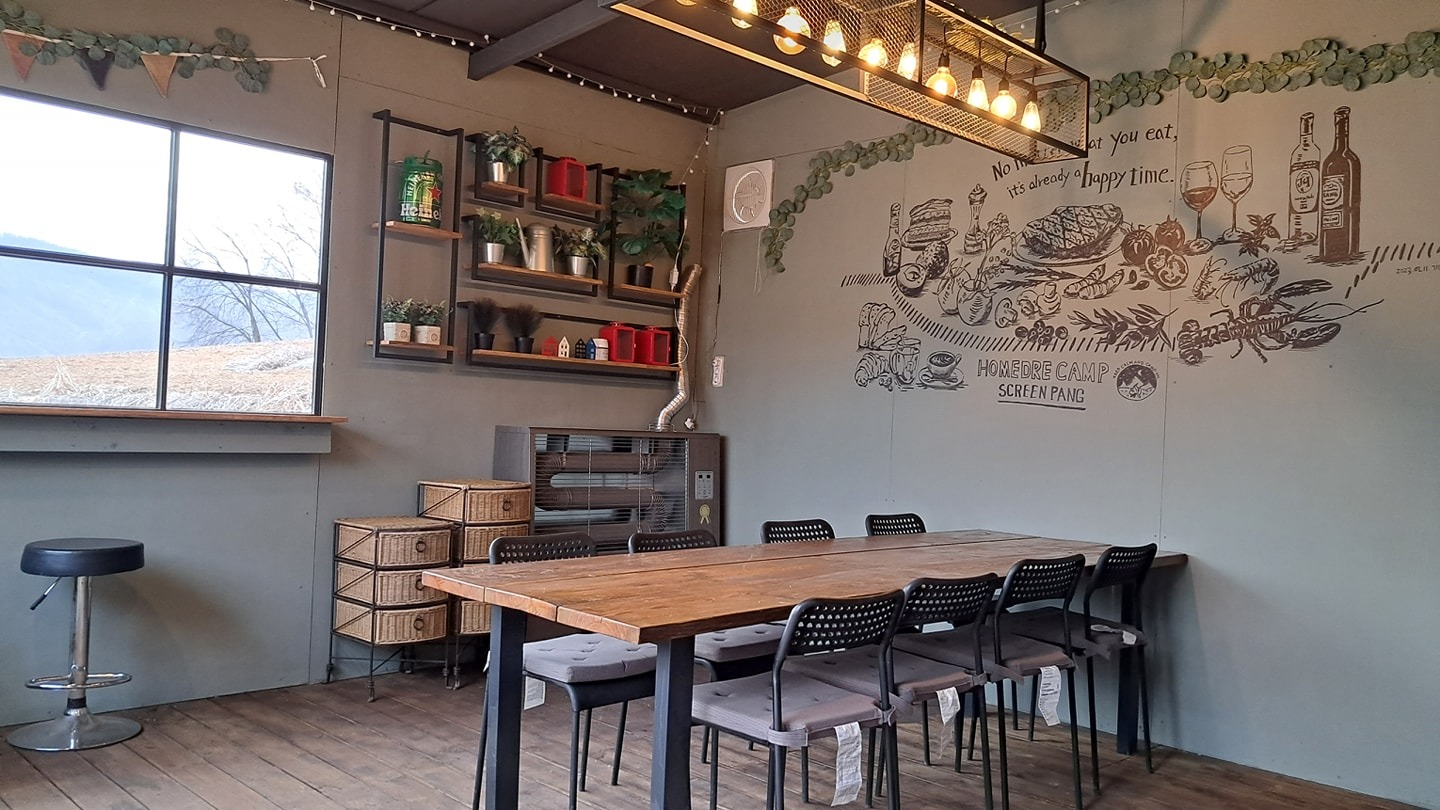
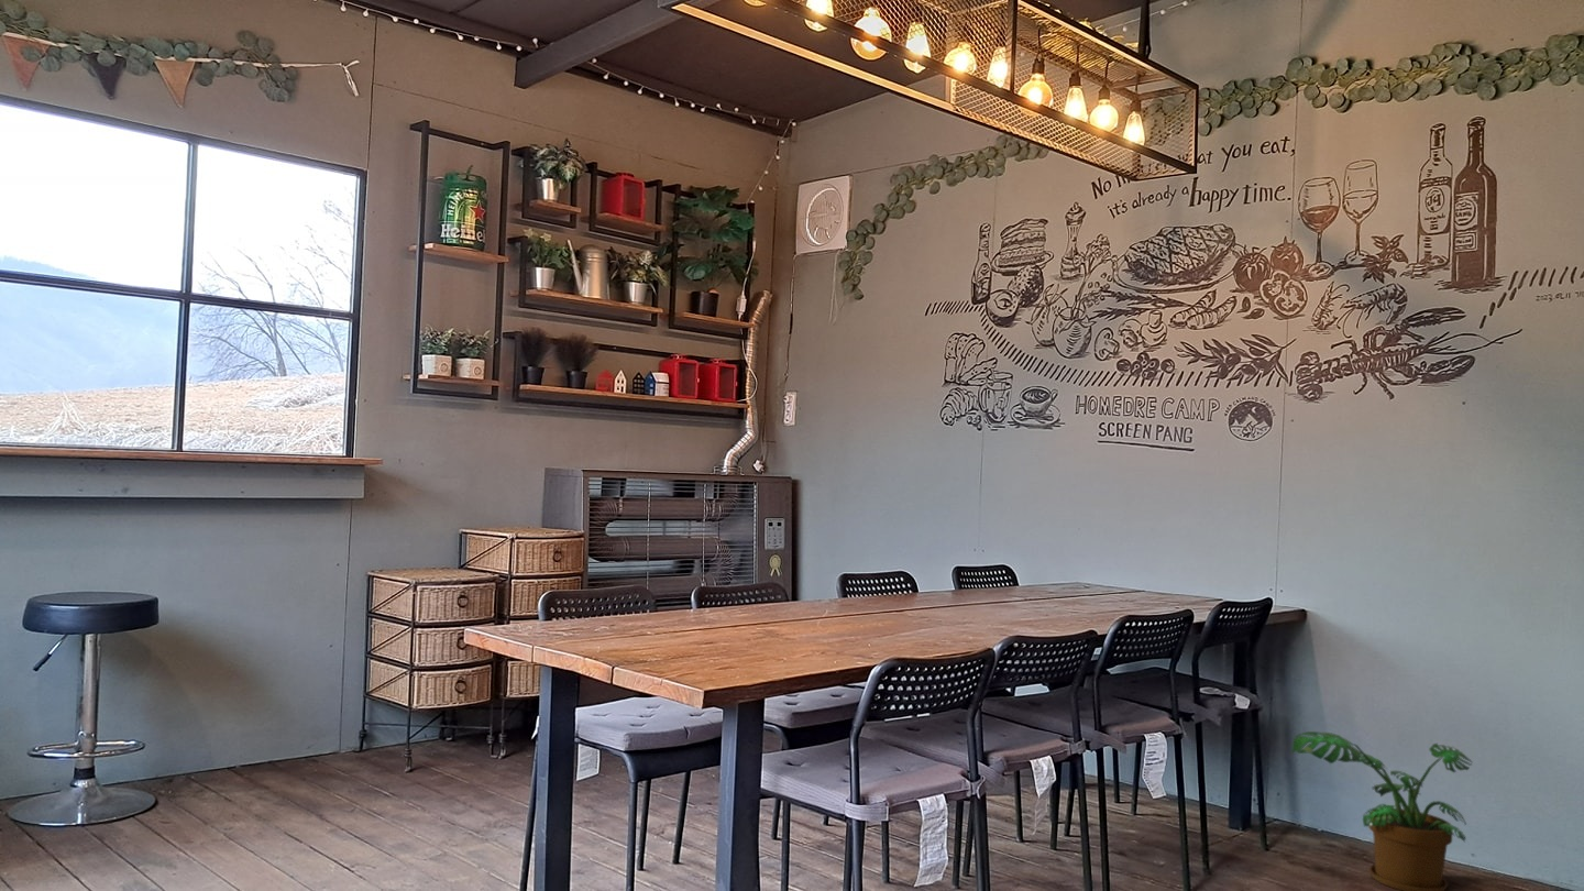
+ potted plant (1387, 805)
